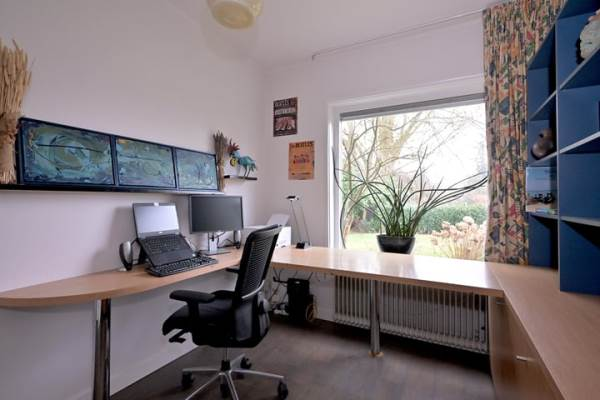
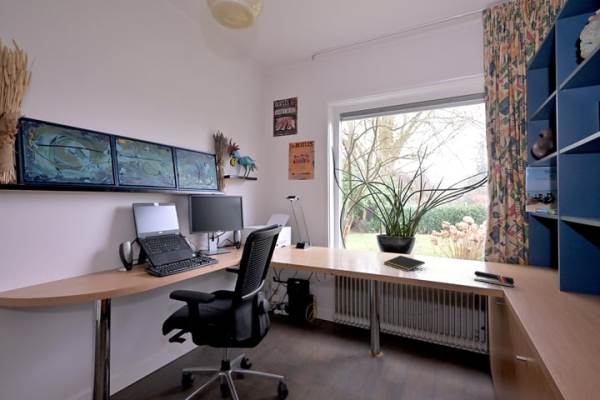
+ notepad (403, 262)
+ stapler (493, 278)
